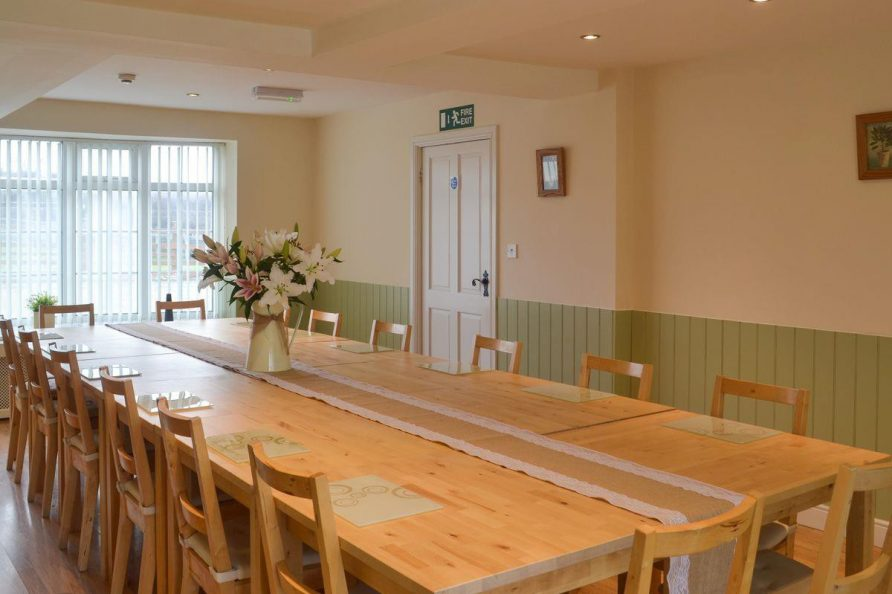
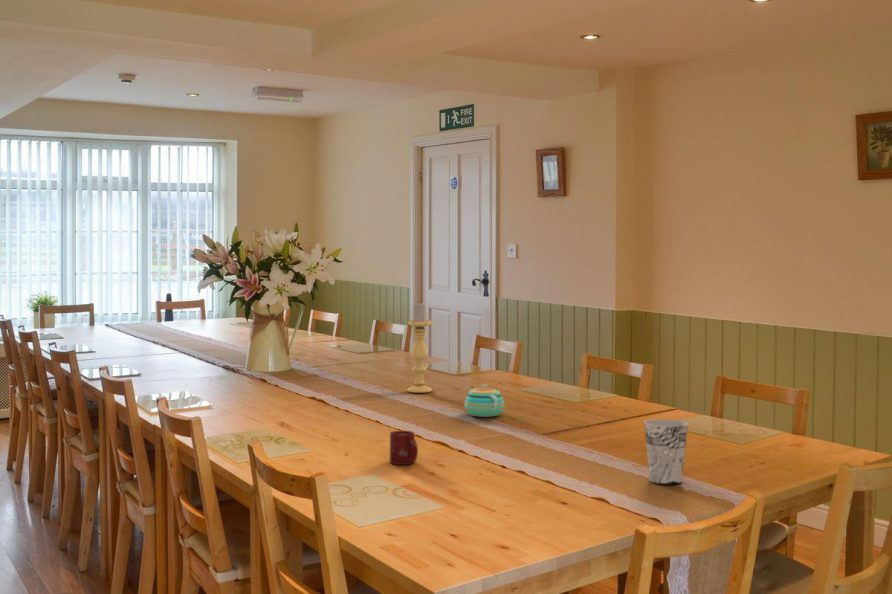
+ cup (665, 451)
+ teapot (483, 399)
+ cup (405, 448)
+ candle holder (419, 346)
